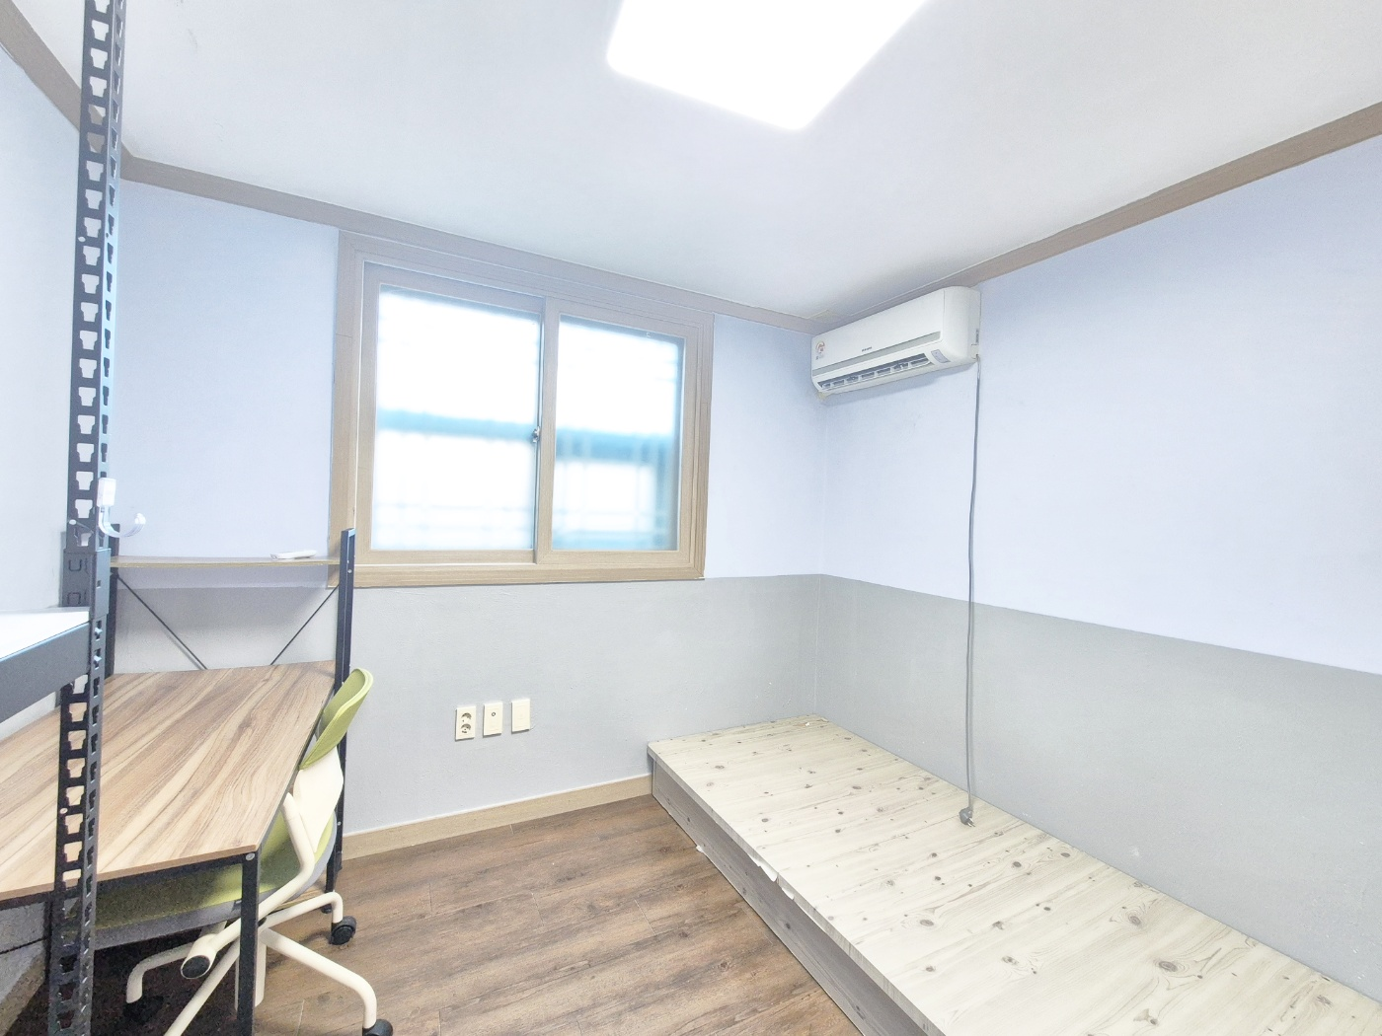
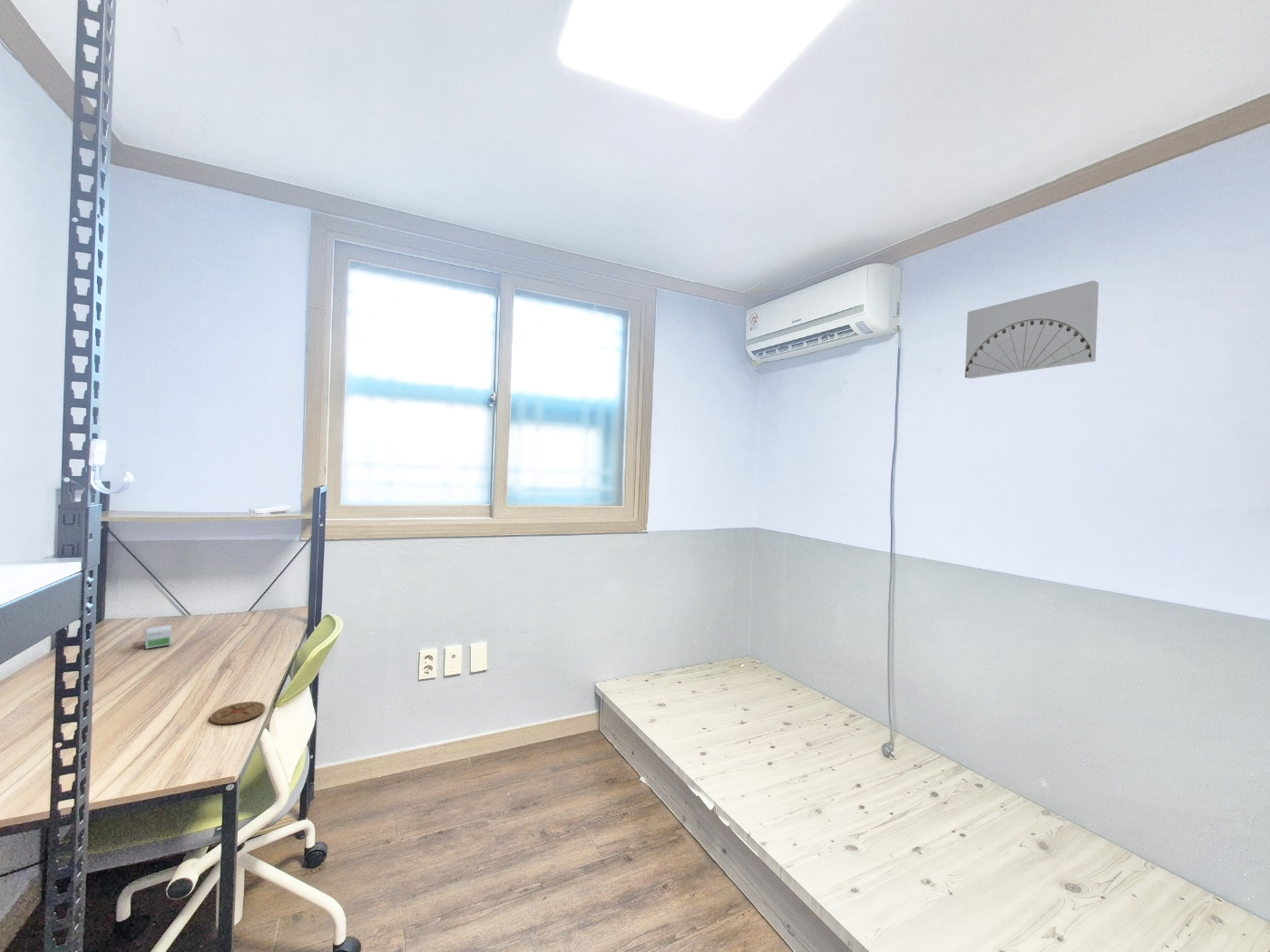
+ coaster (238, 712)
+ small box (158, 636)
+ wall art (1025, 334)
